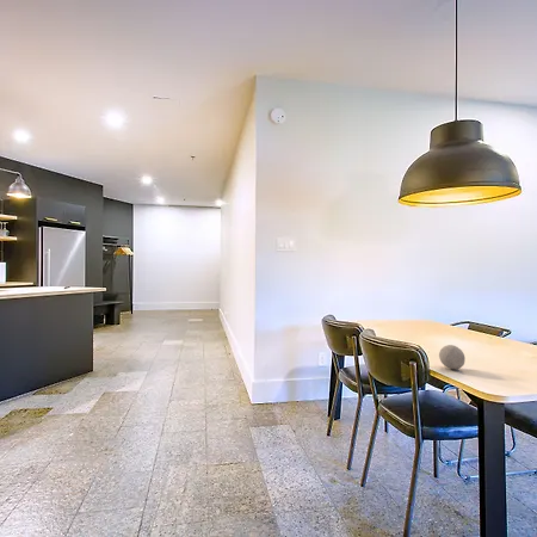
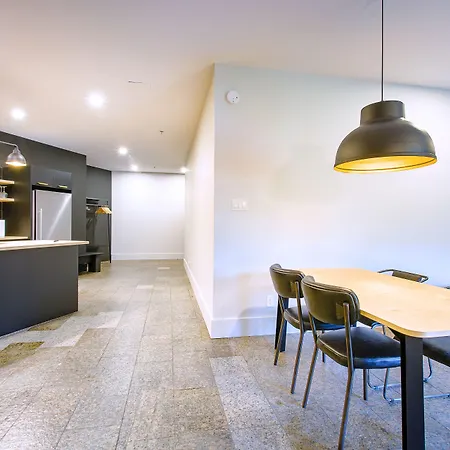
- decorative ball (451, 357)
